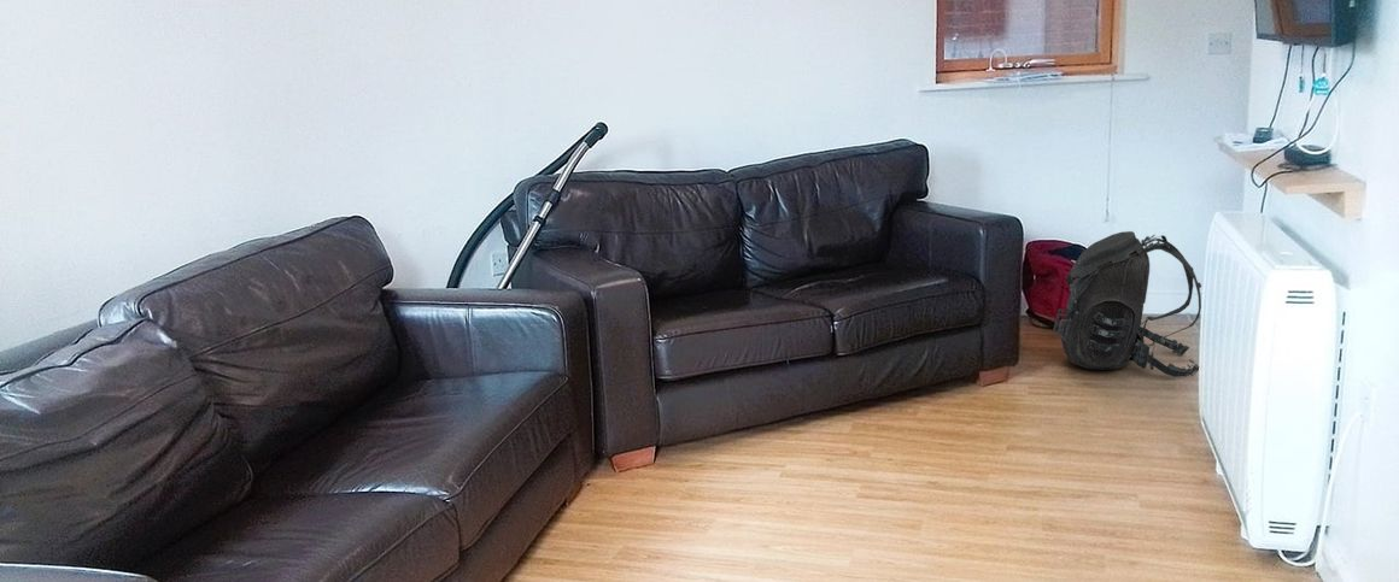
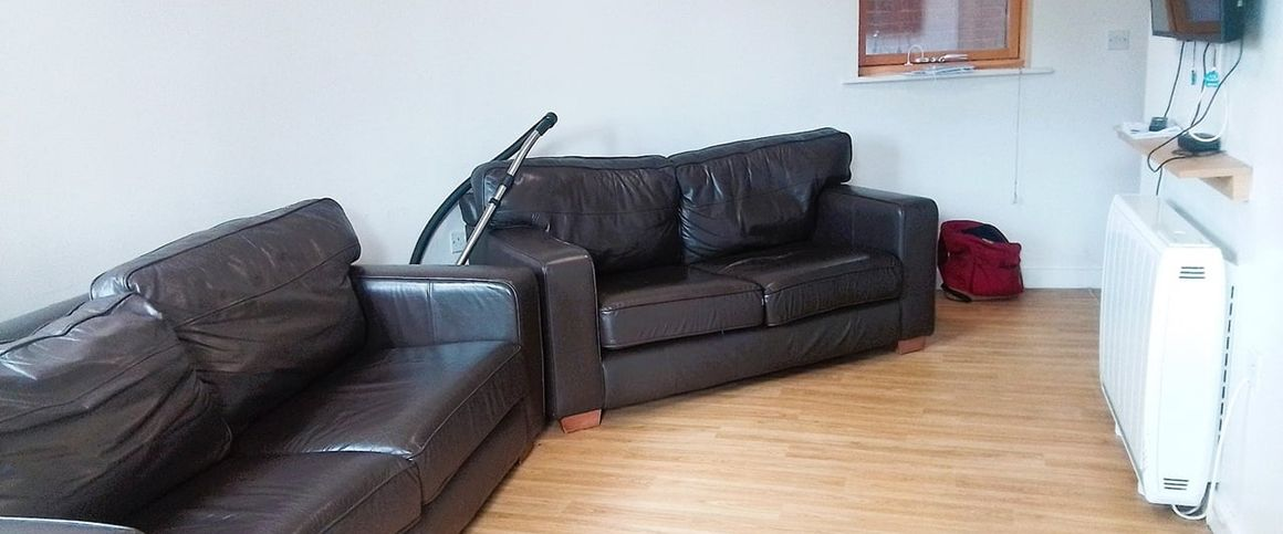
- backpack (1124, 299)
